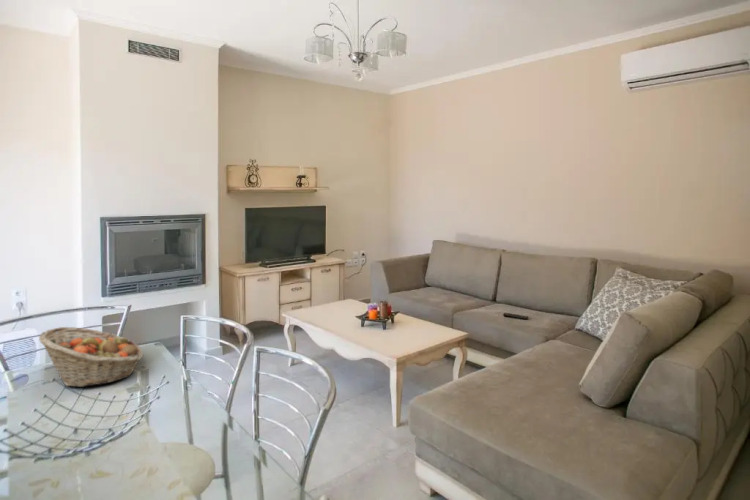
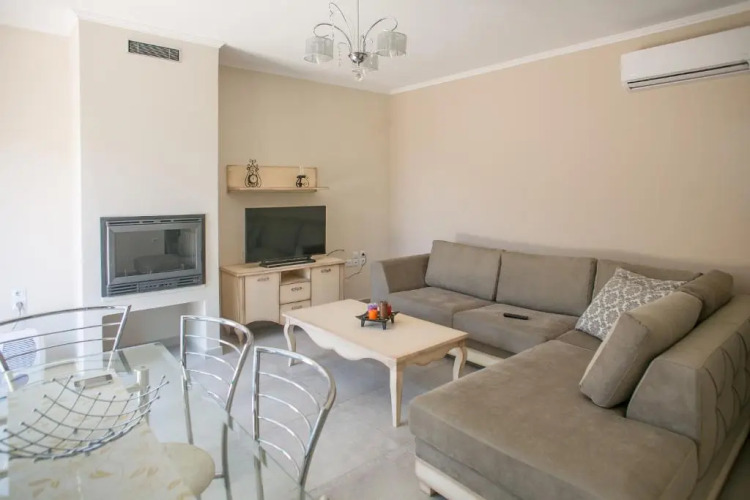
- fruit basket (94, 352)
